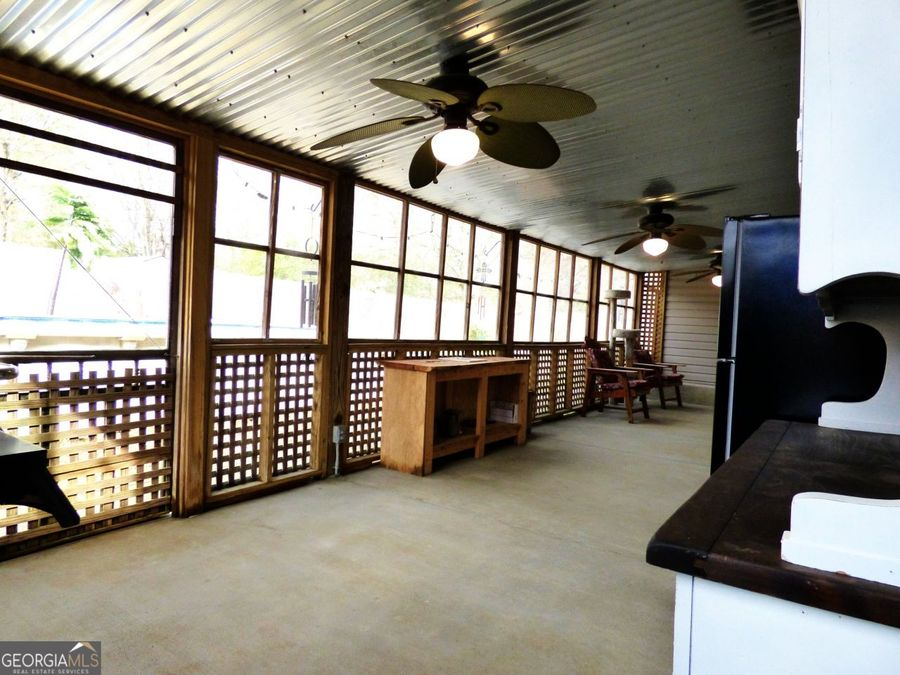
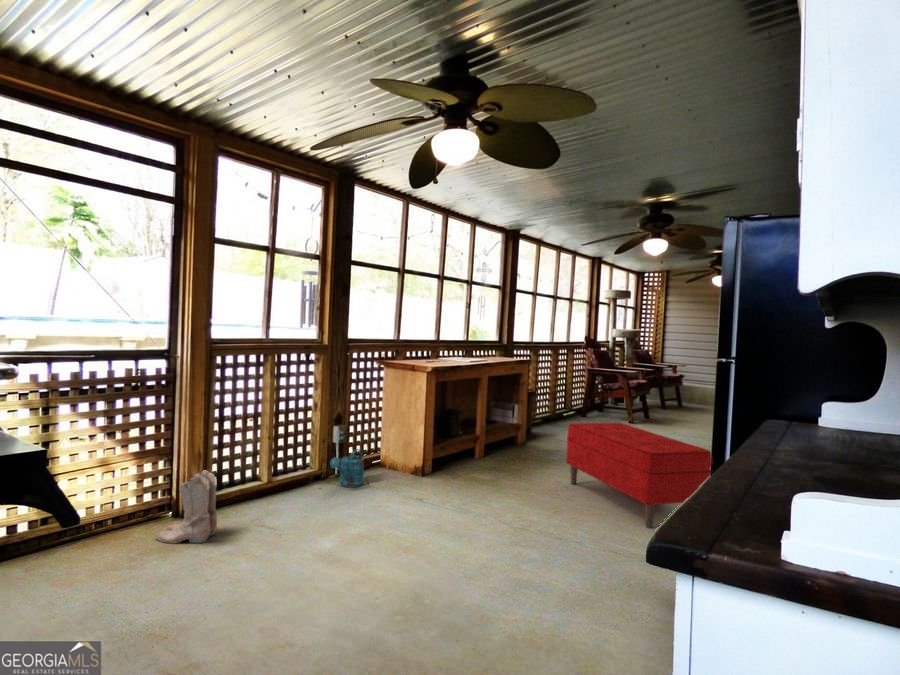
+ boots (187, 504)
+ watering can (348, 469)
+ bench (631, 468)
